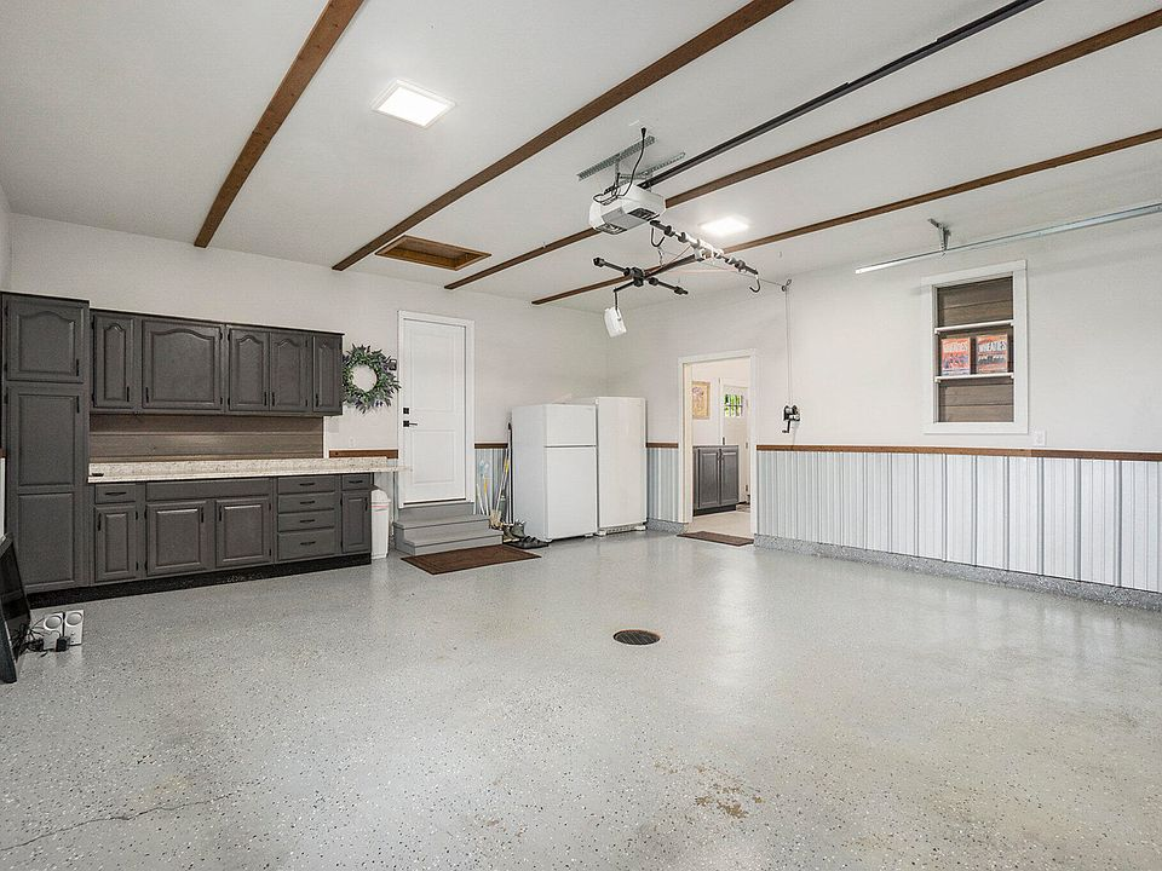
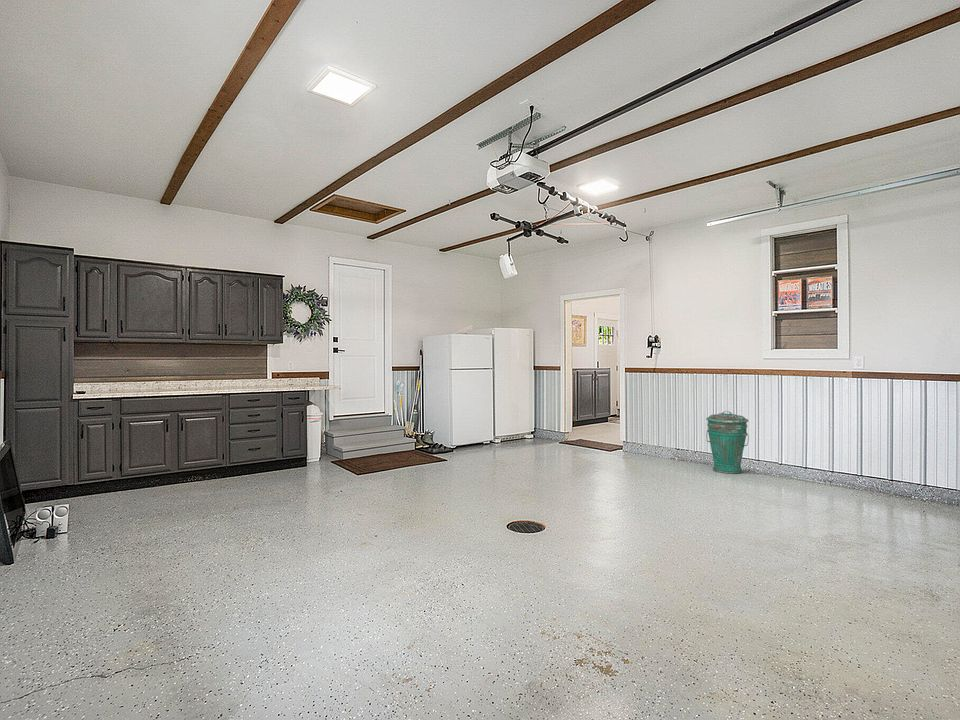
+ trash can (727, 441)
